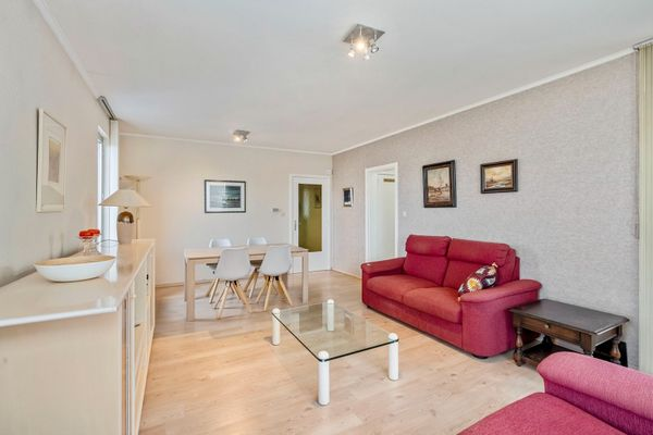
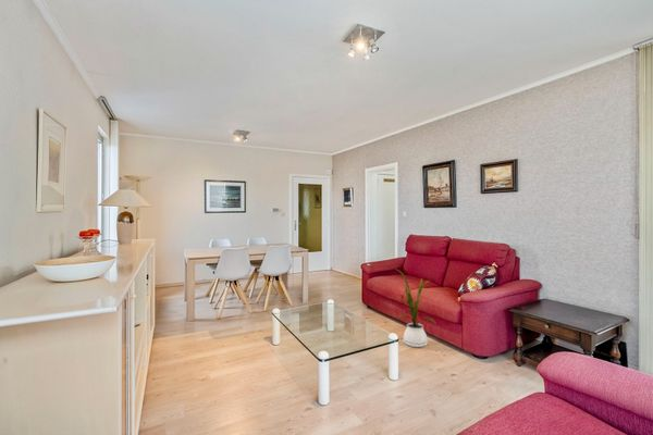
+ house plant (412, 307)
